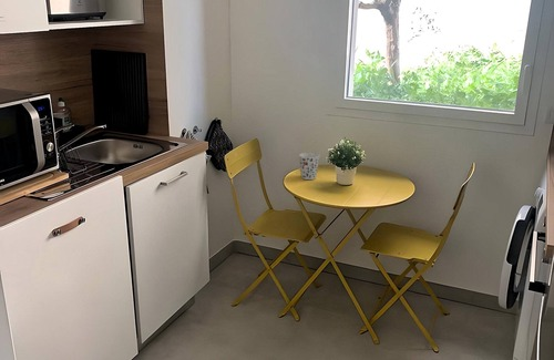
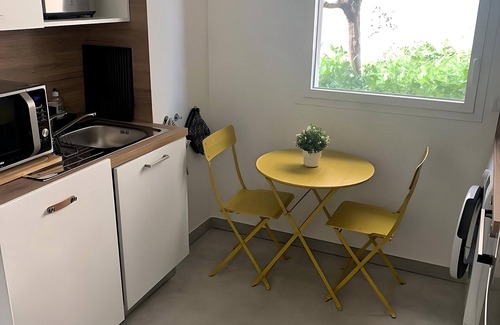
- cup (308, 166)
